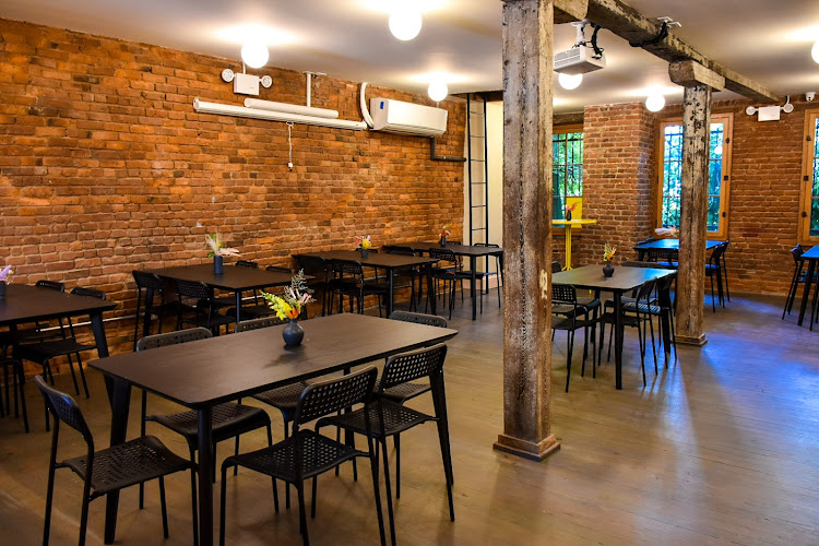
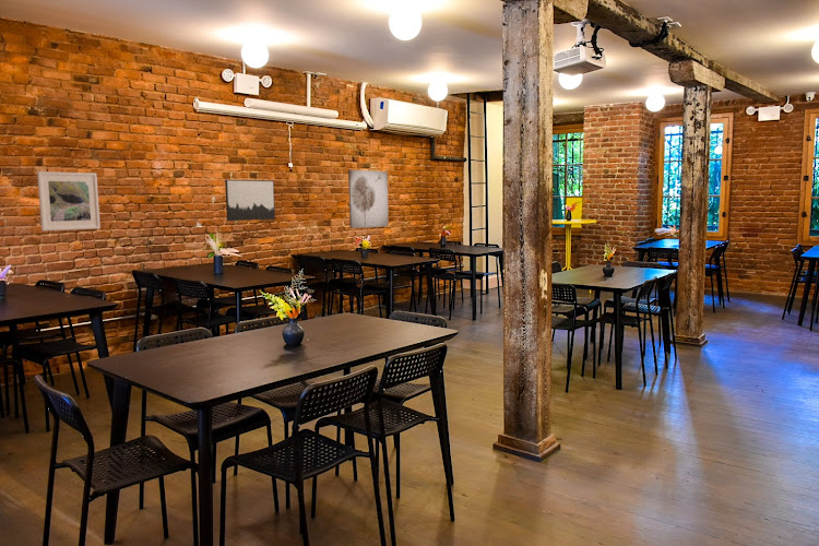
+ wall art (250, 200)
+ wall art (369, 199)
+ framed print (69, 201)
